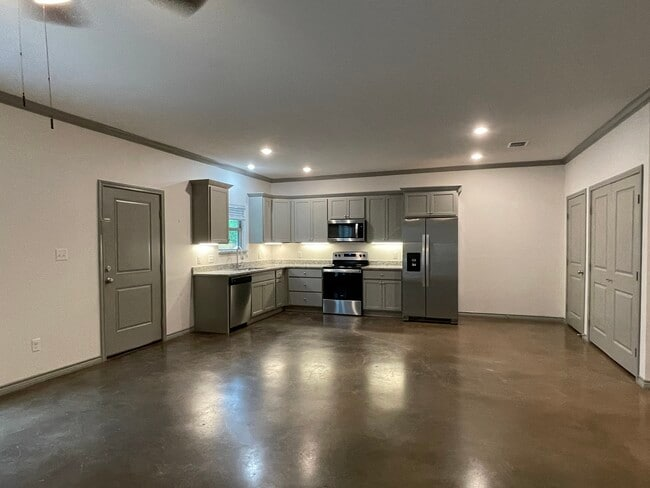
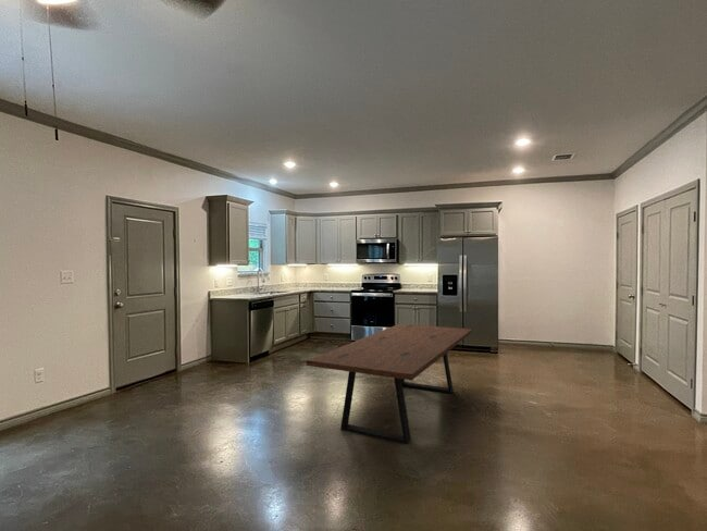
+ dining table (404, 374)
